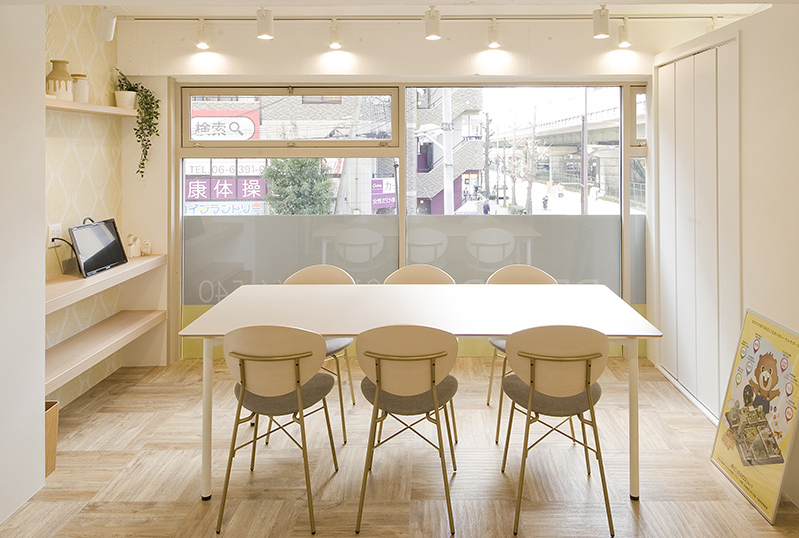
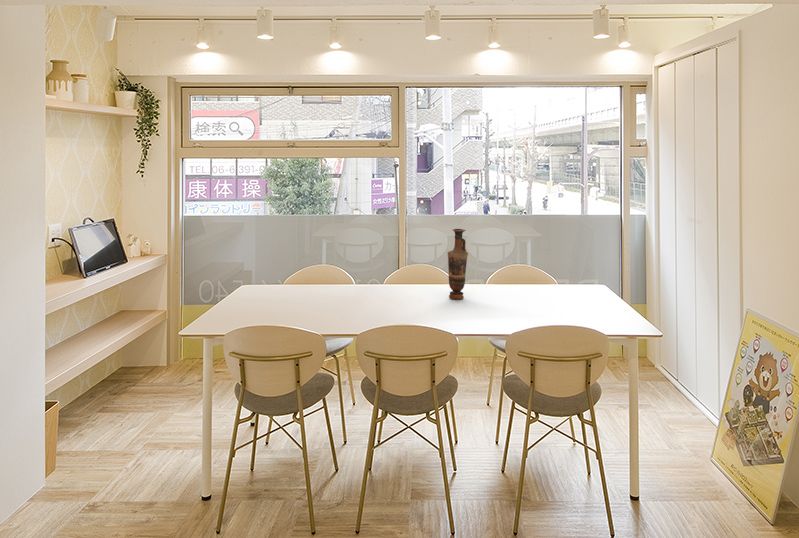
+ vase (457, 264)
